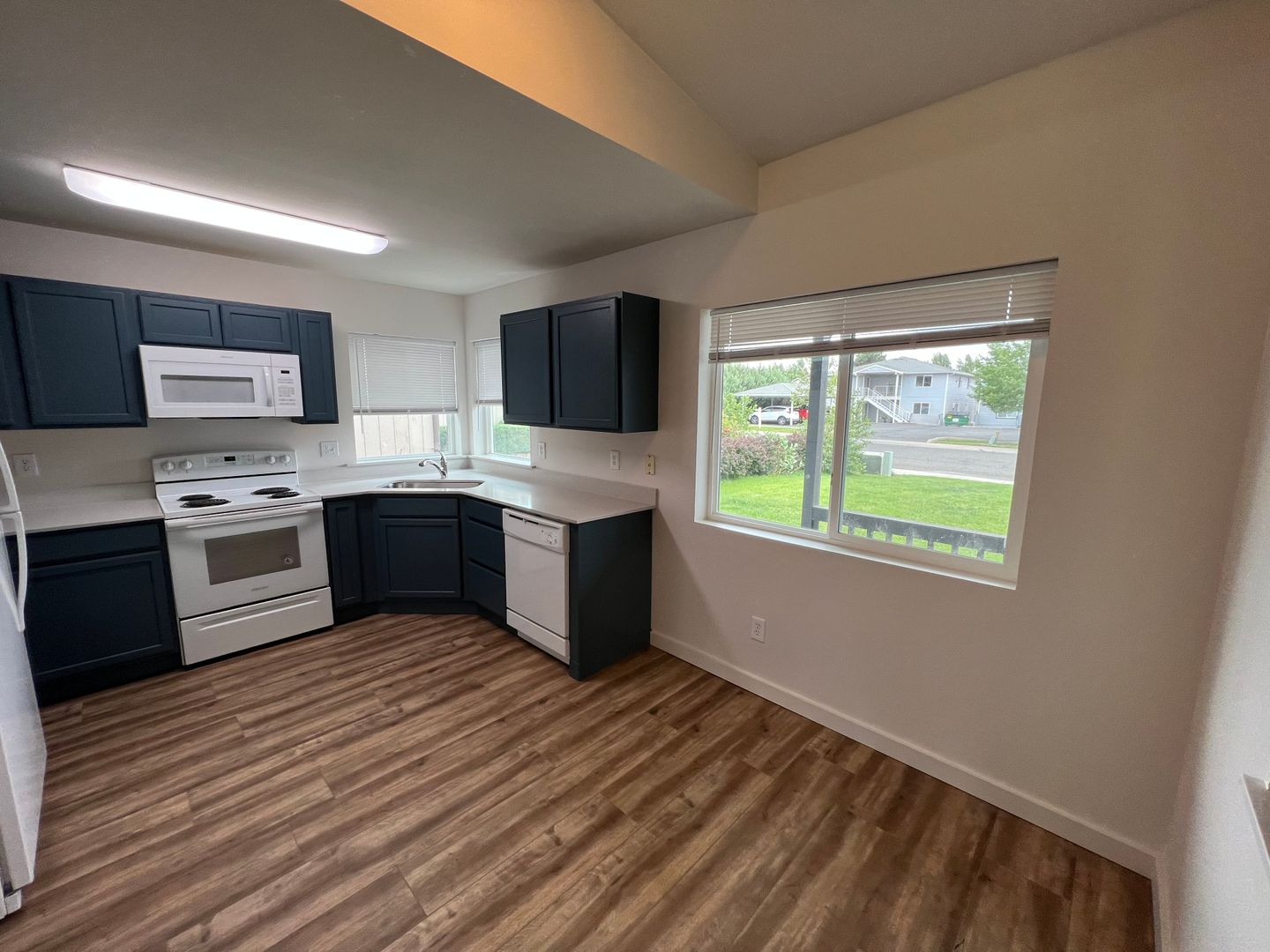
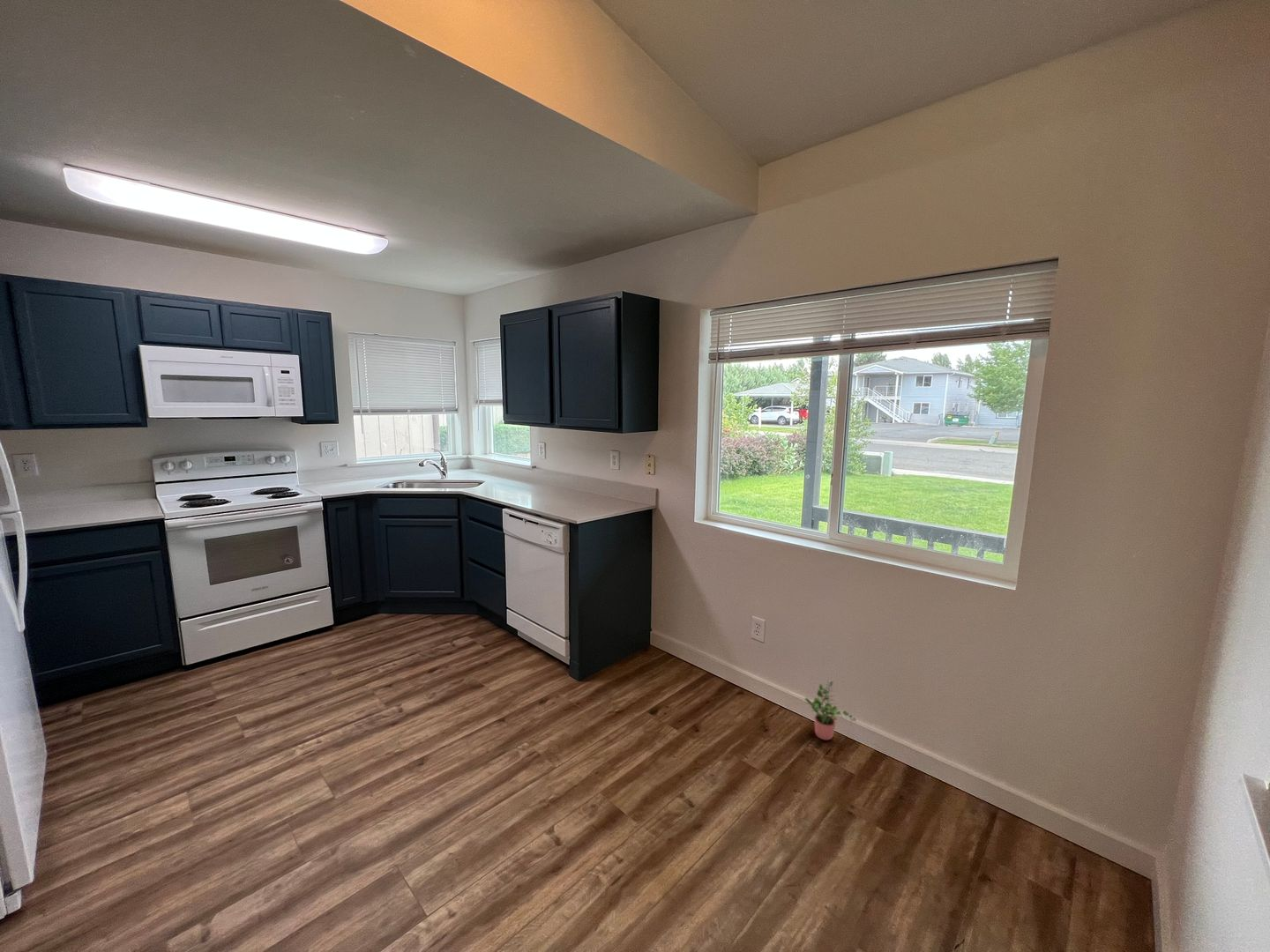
+ potted plant (830, 716)
